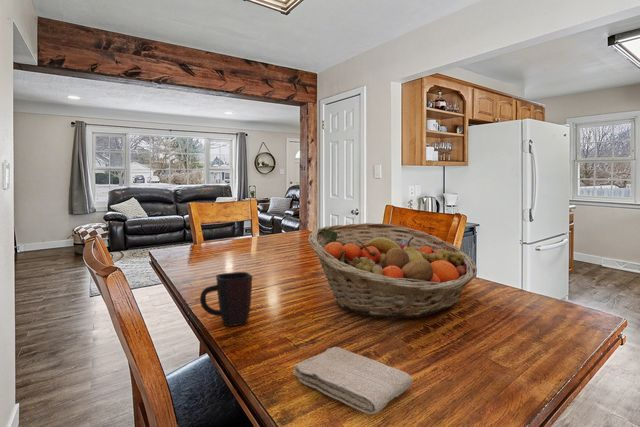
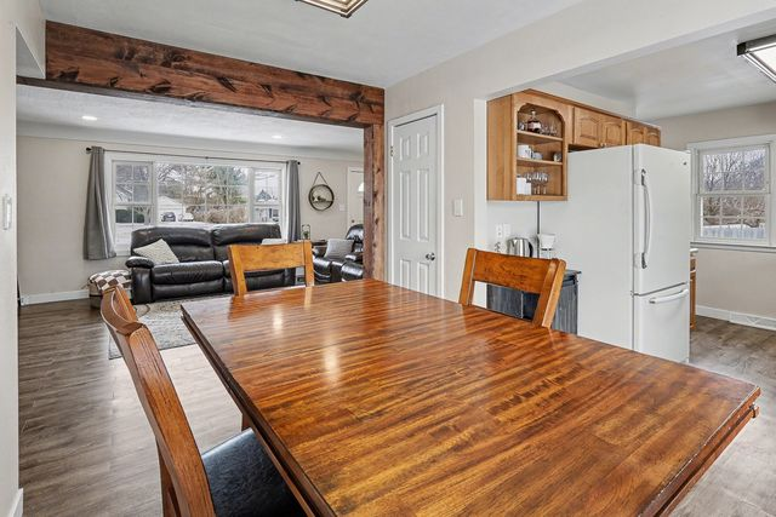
- washcloth (350, 374)
- fruit basket (392, 262)
- mug (229, 299)
